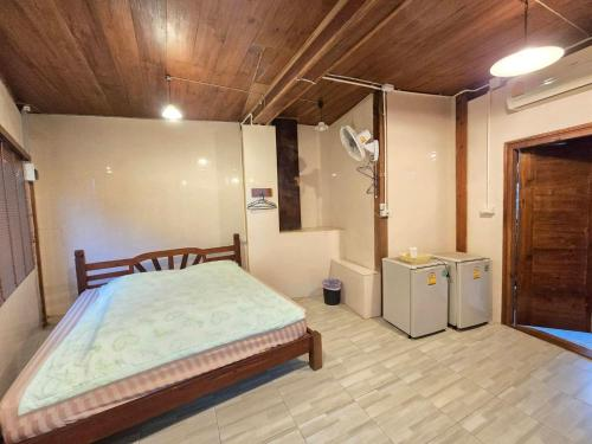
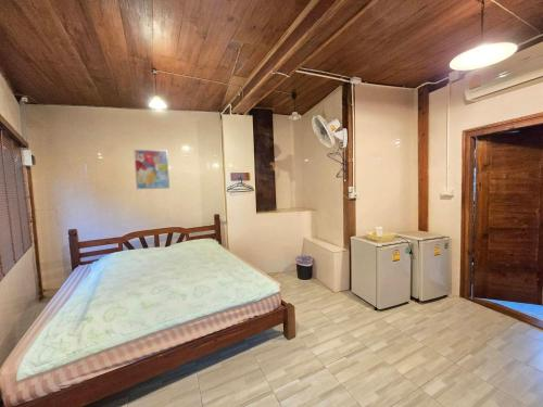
+ wall art (152, 169)
